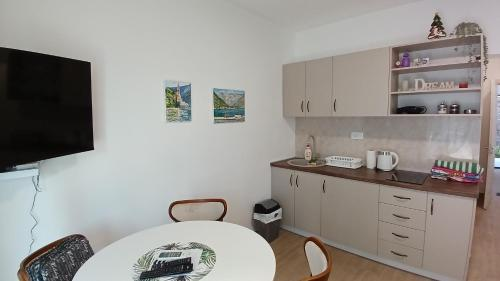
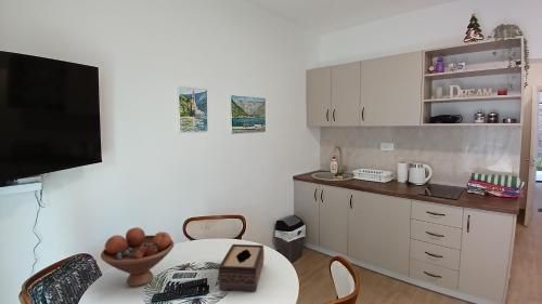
+ fruit bowl (139, 256)
+ tissue box (243, 265)
